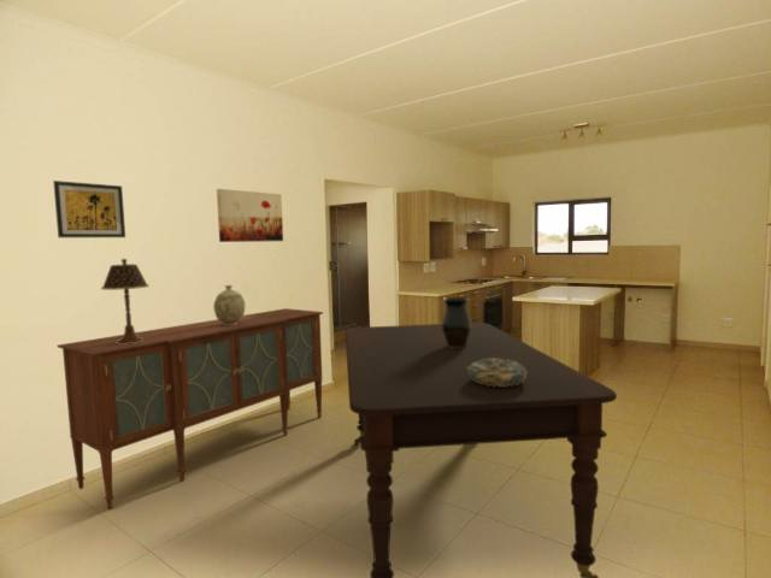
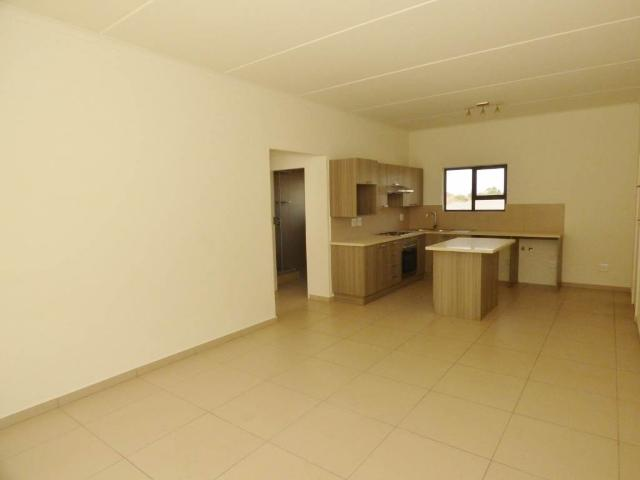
- decorative vase (229, 303)
- wall art (252, 217)
- dining table (442, 424)
- wall art (90, 211)
- table lamp (126, 300)
- sideboard (218, 388)
- vase (455, 322)
- decorative bowl (496, 371)
